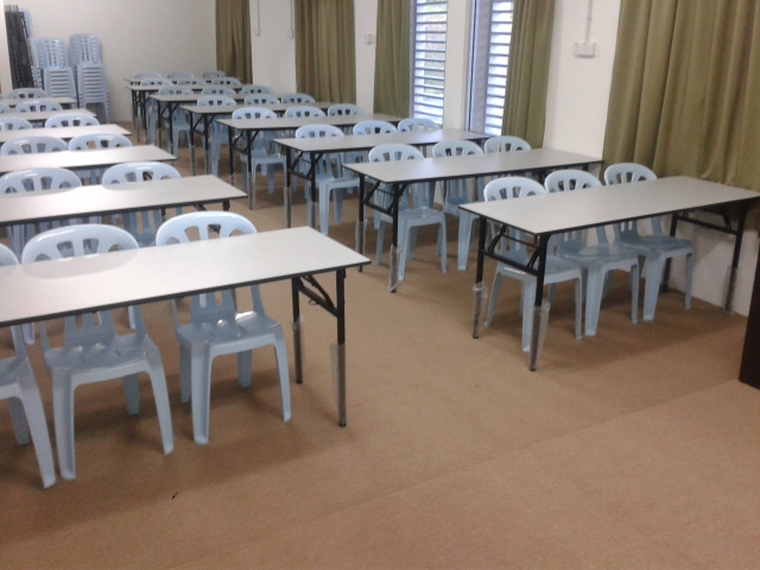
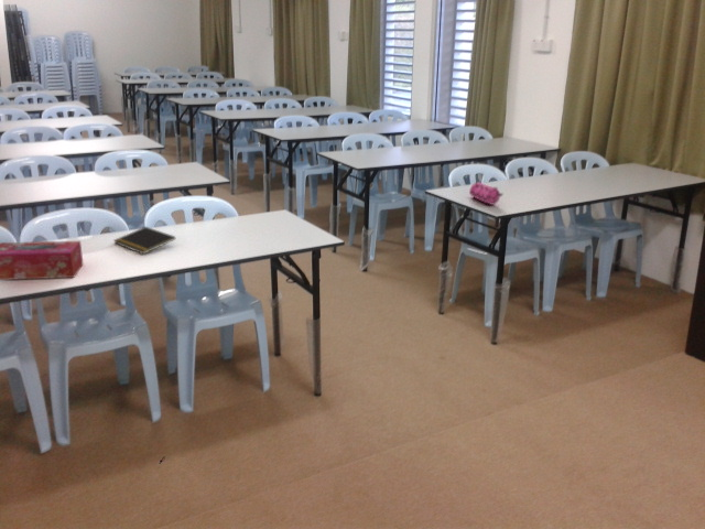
+ tissue box (36, 259)
+ notepad (144, 239)
+ pencil case (485, 192)
